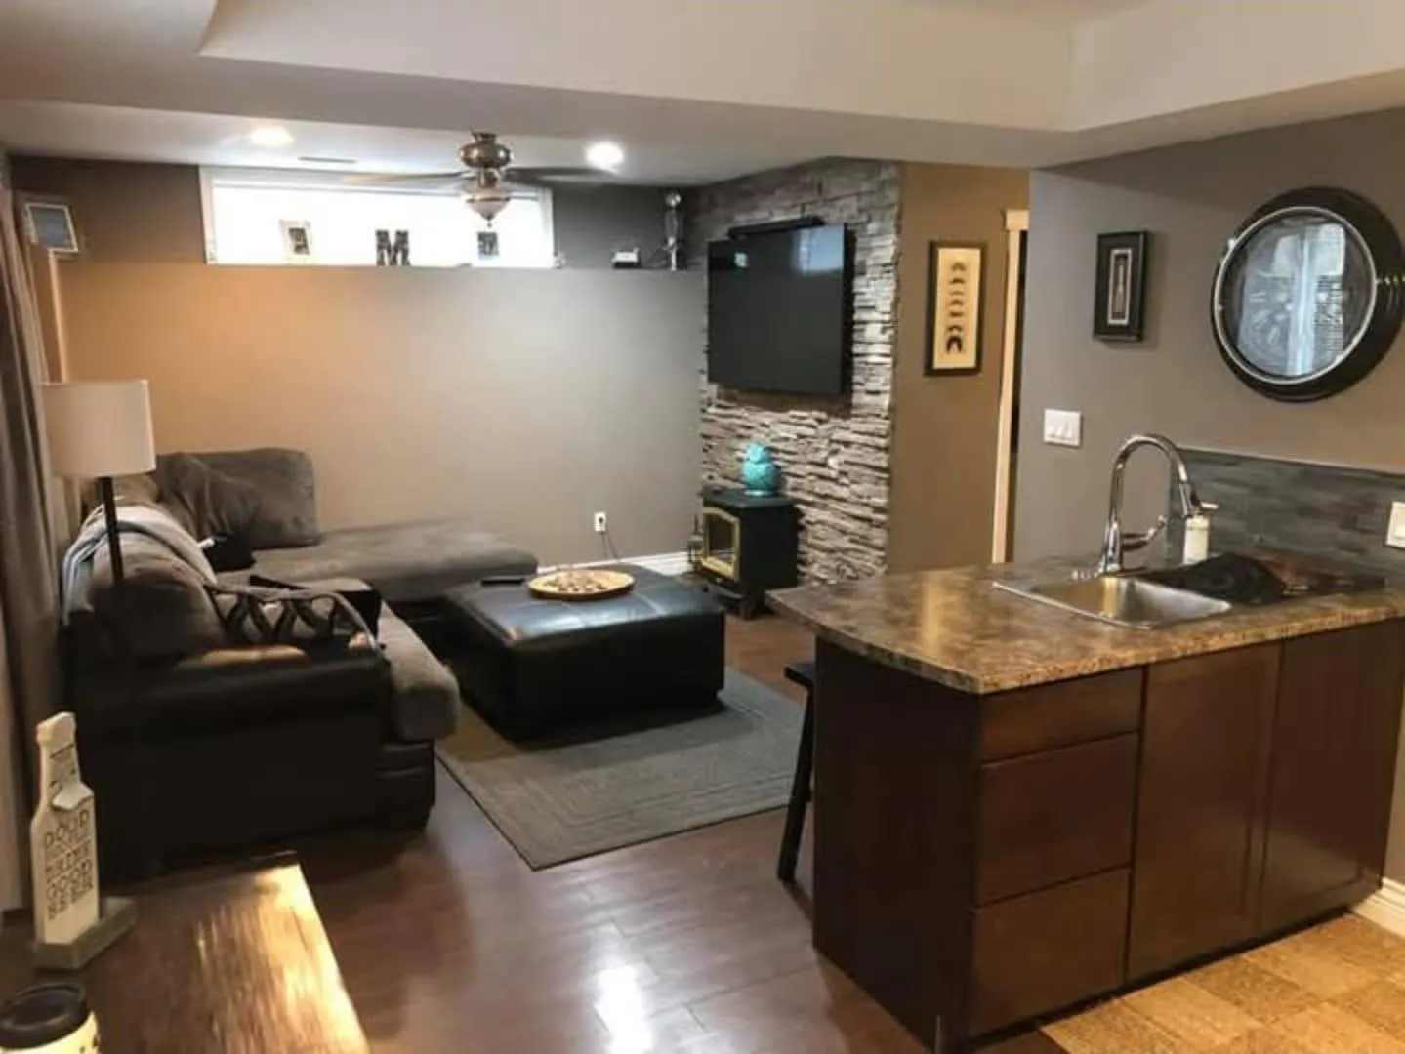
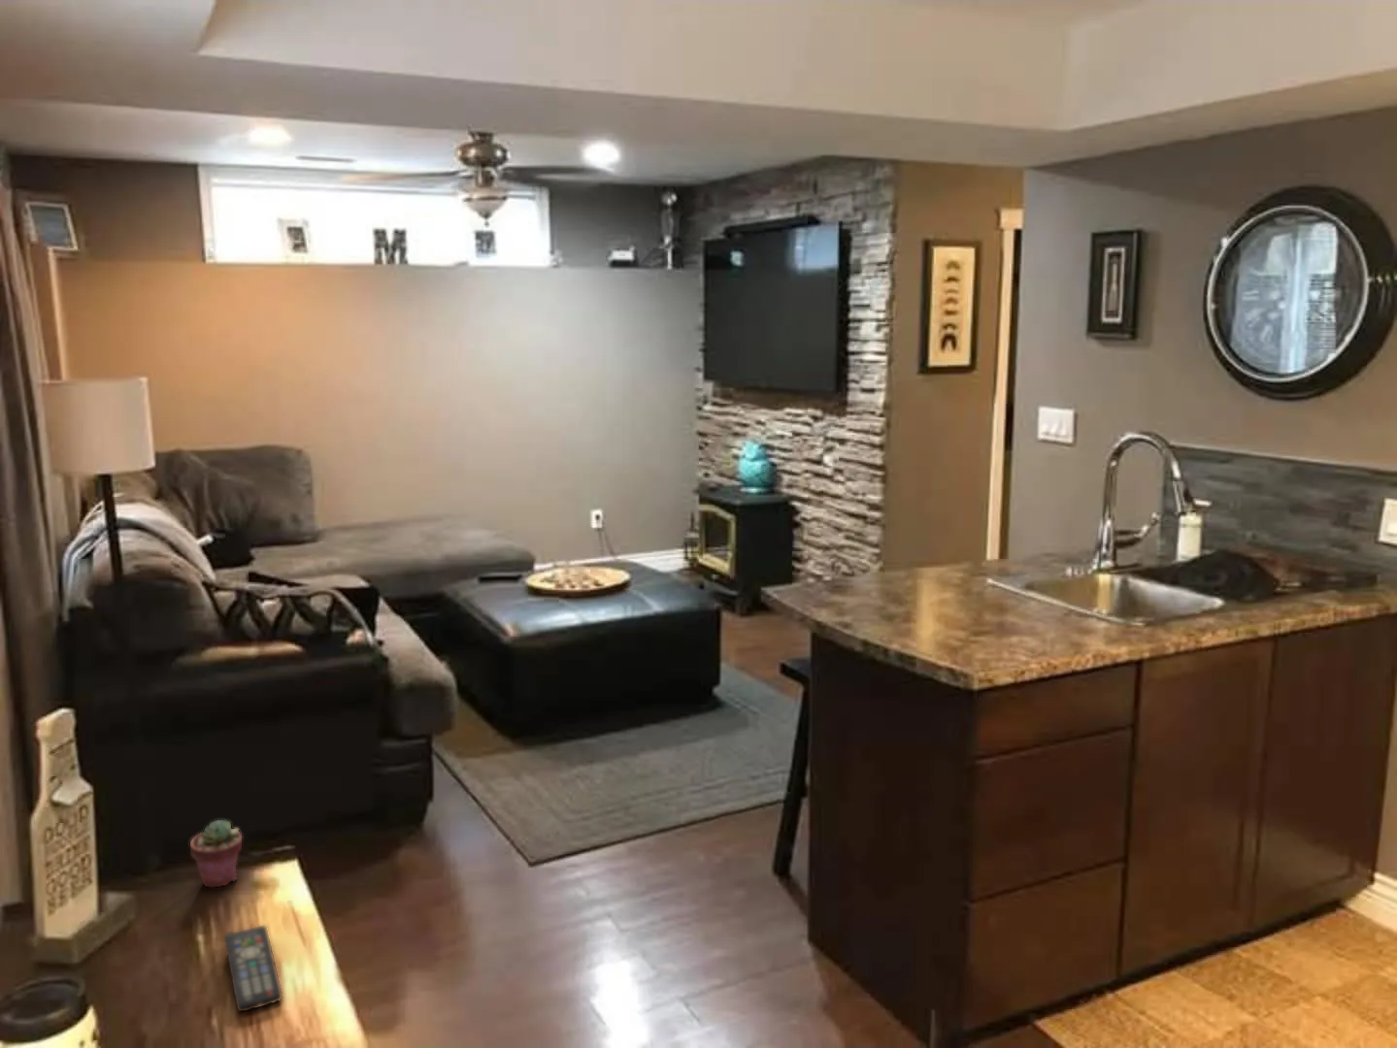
+ remote control (251, 964)
+ potted succulent (217, 851)
